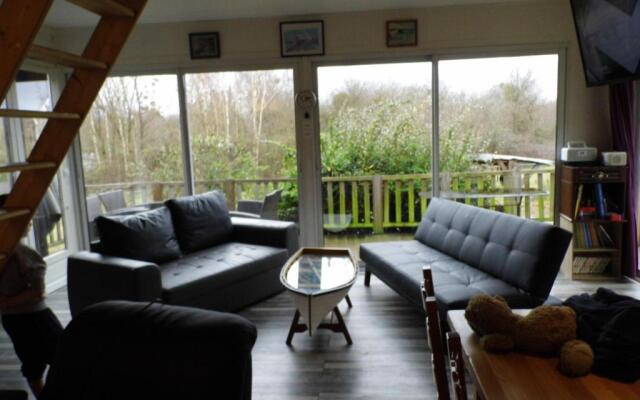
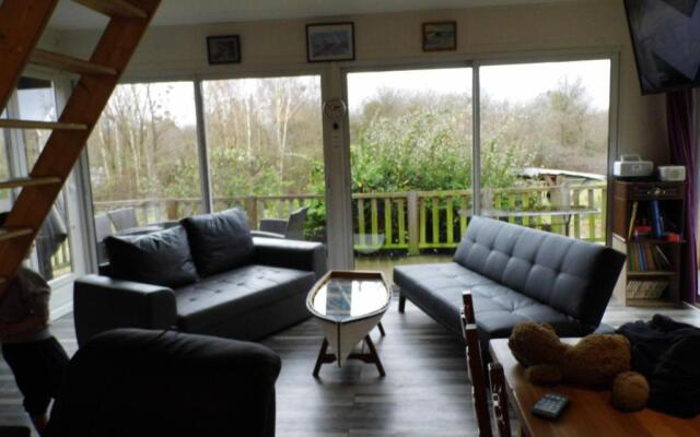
+ smartphone (550, 404)
